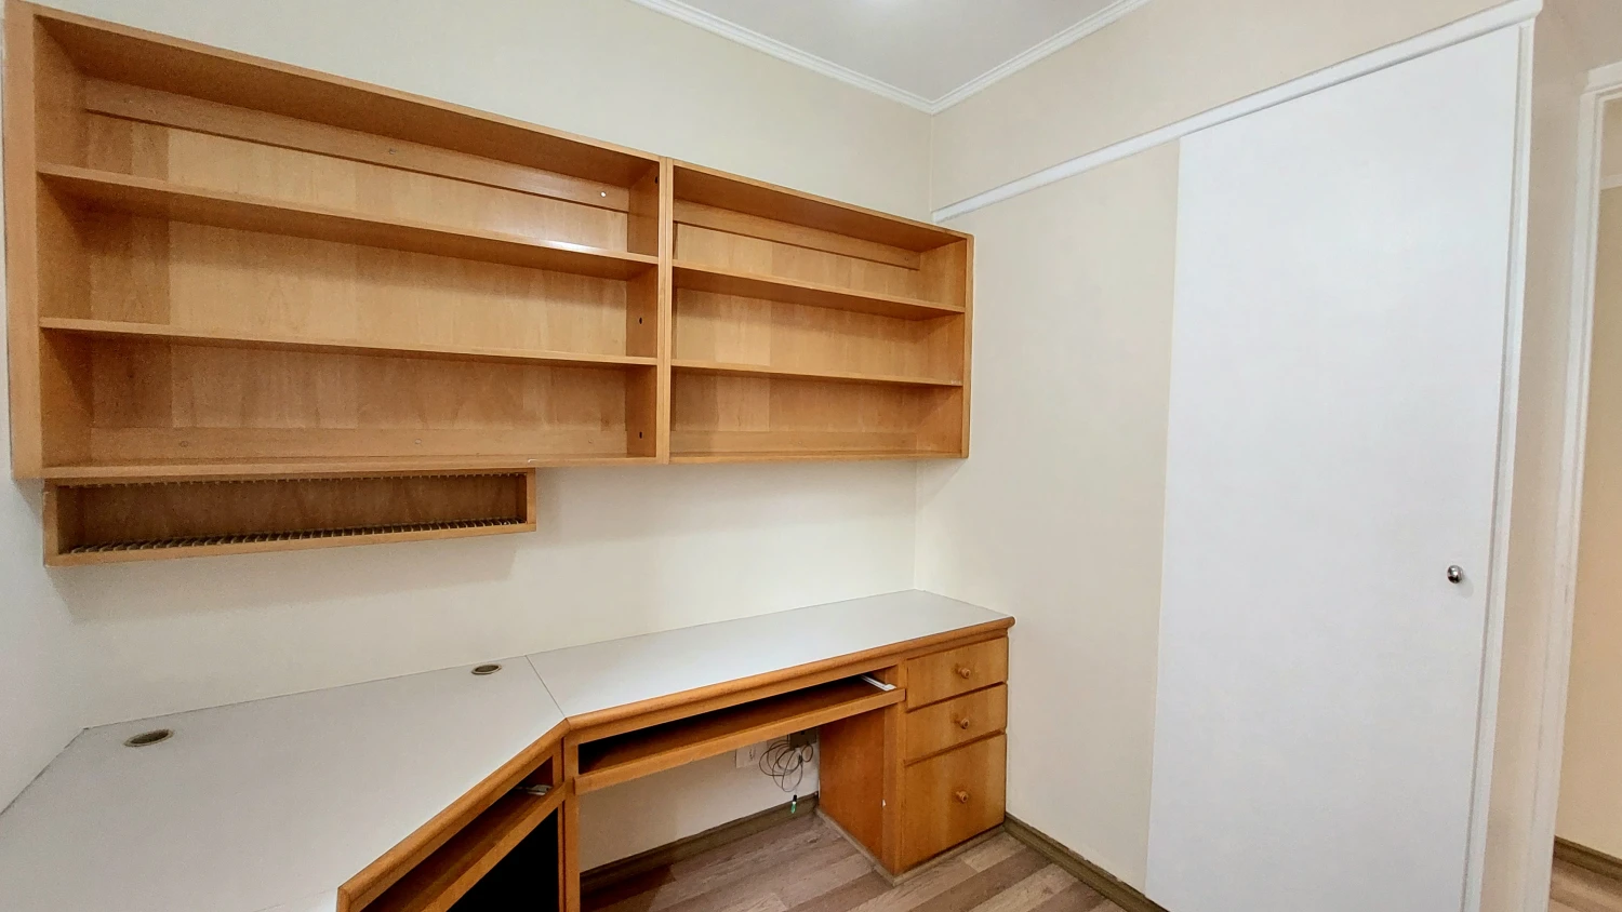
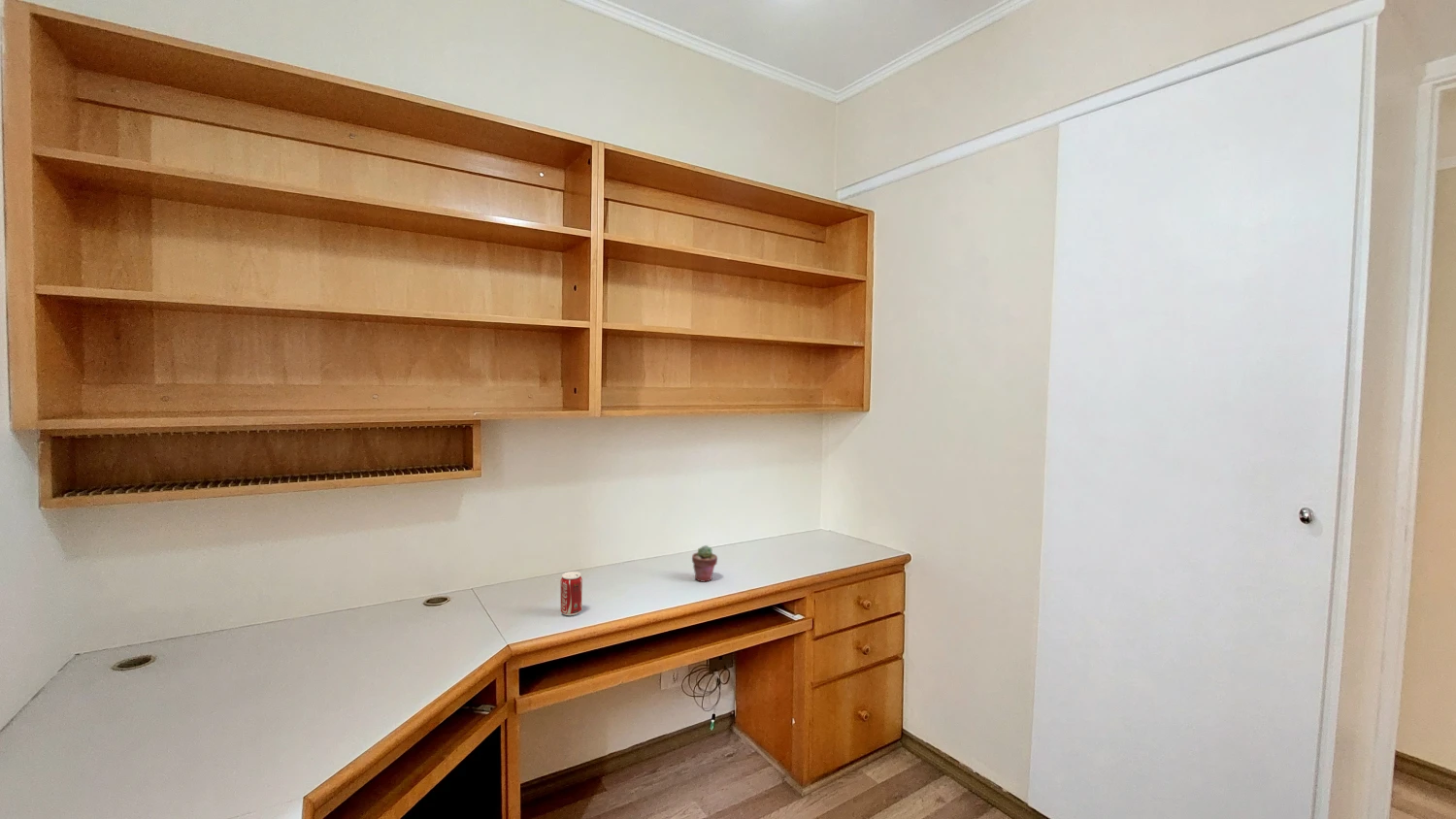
+ beverage can (571, 593)
+ potted succulent (704, 562)
